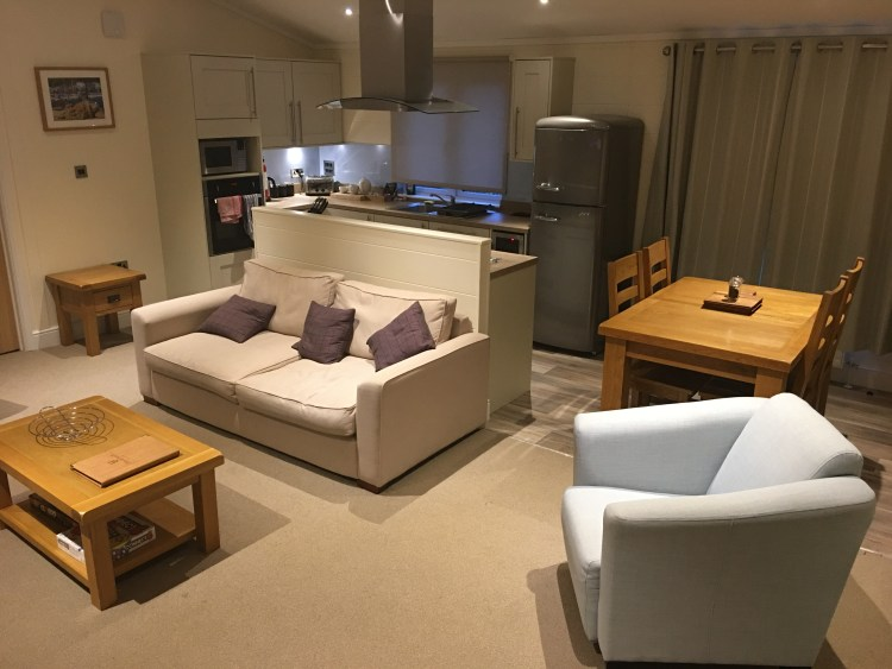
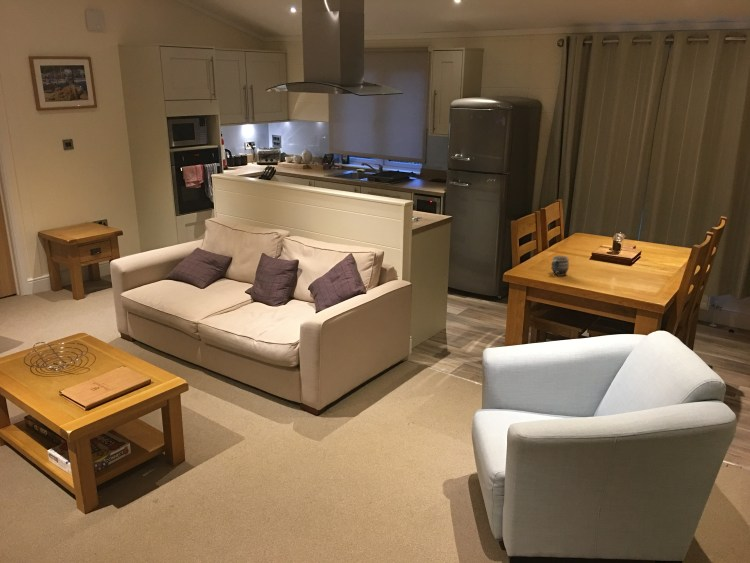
+ mug (559, 266)
